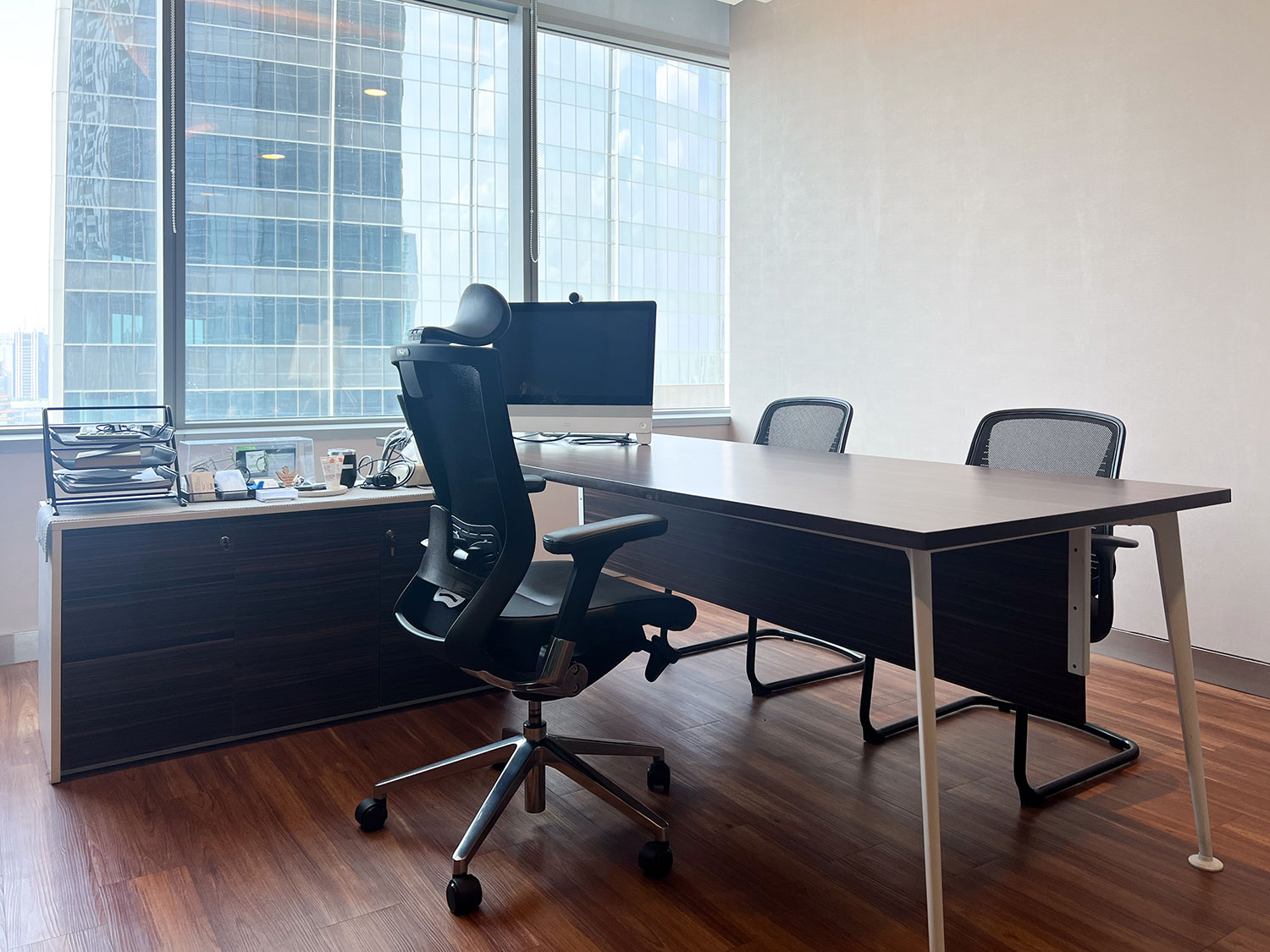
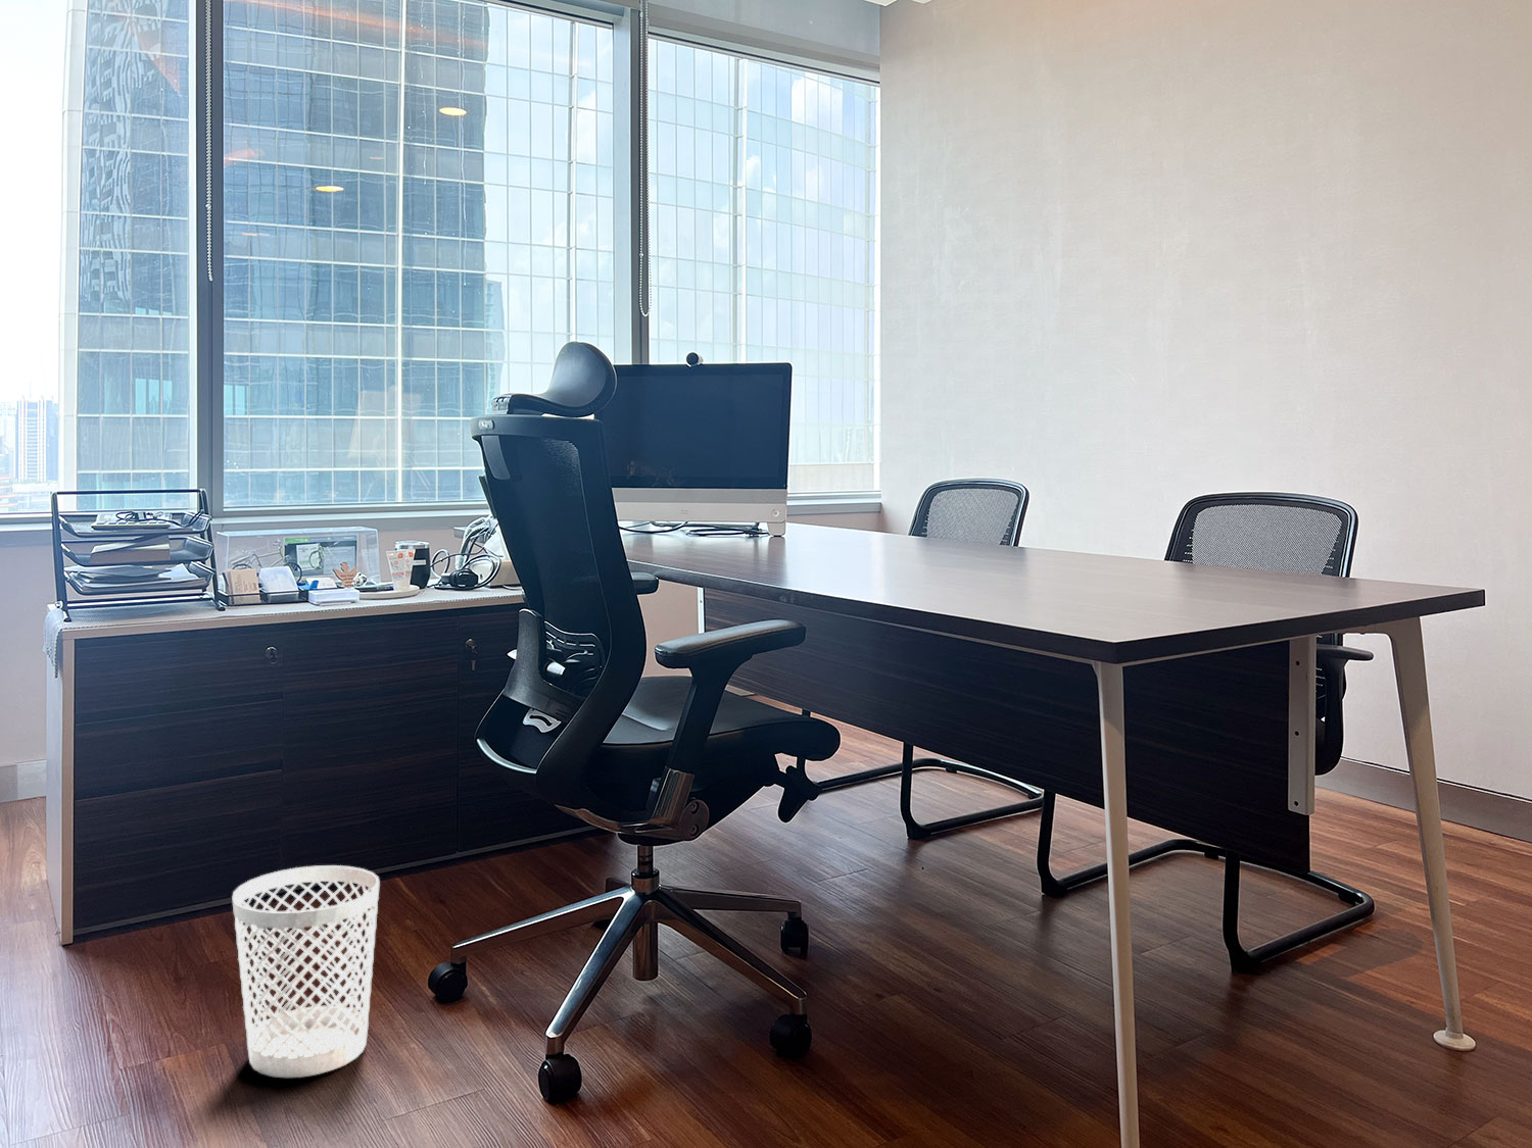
+ wastebasket (308, 968)
